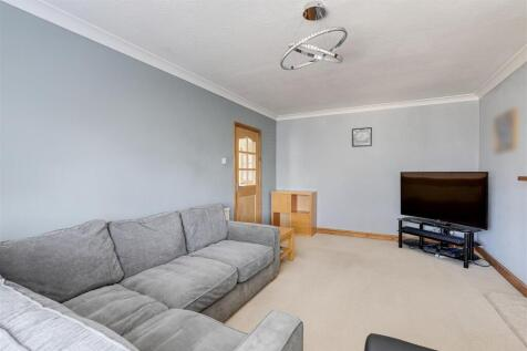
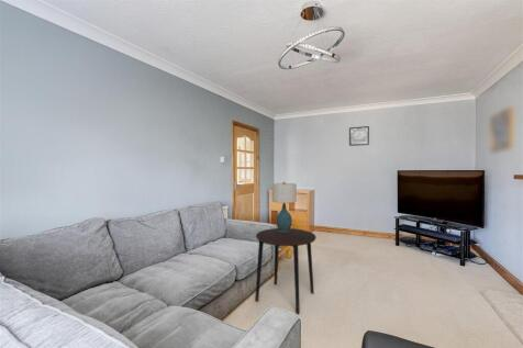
+ table lamp (283, 205)
+ side table (277, 266)
